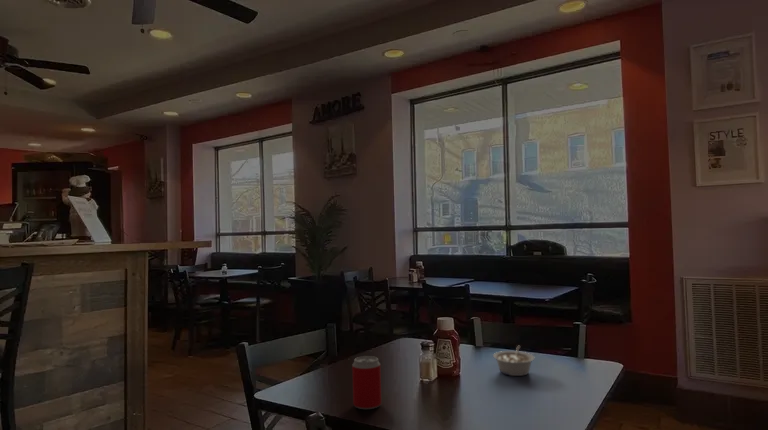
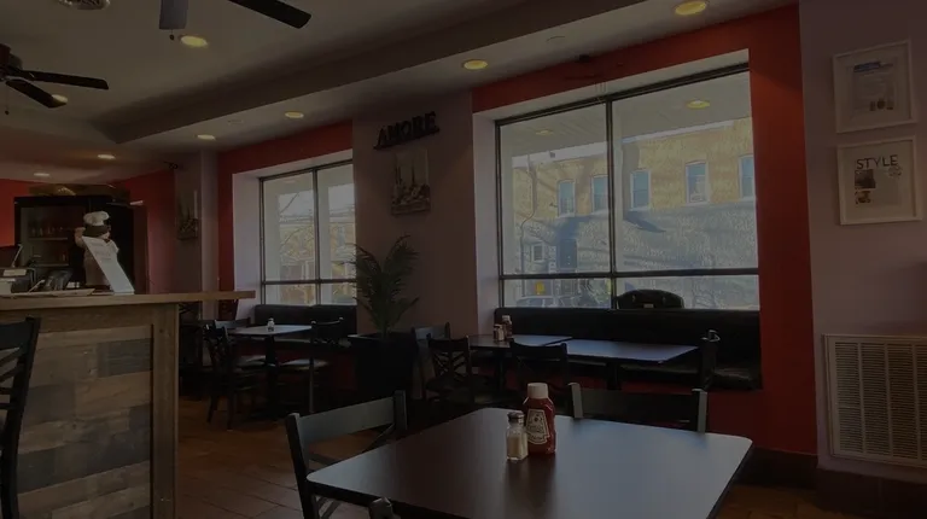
- legume (513, 361)
- beverage can (366, 382)
